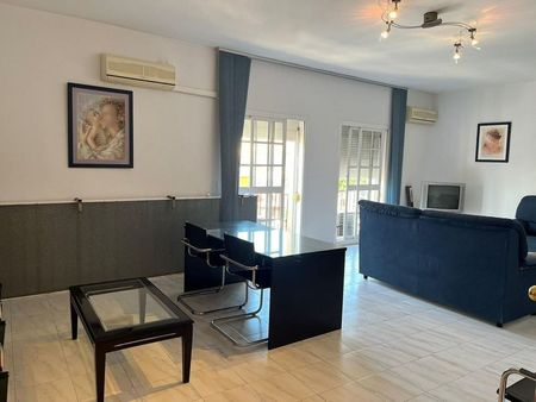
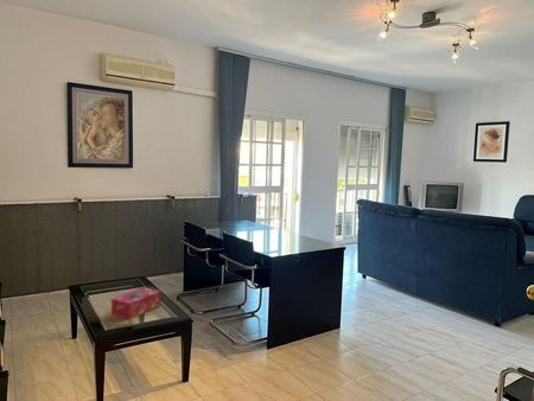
+ tissue box (136, 301)
